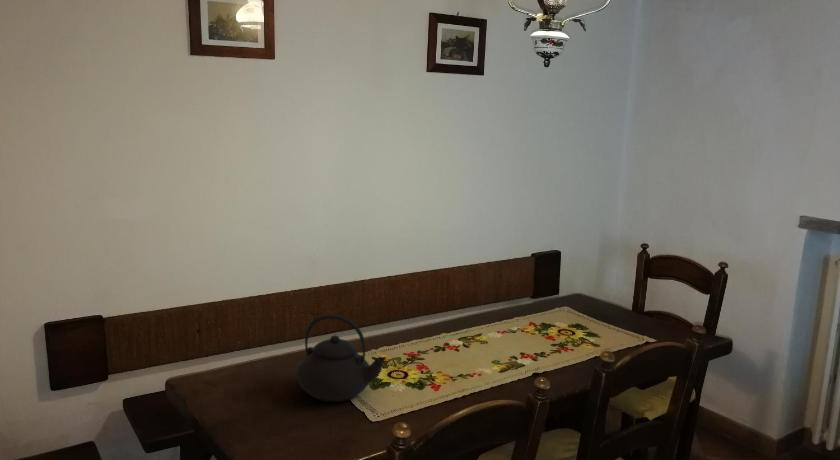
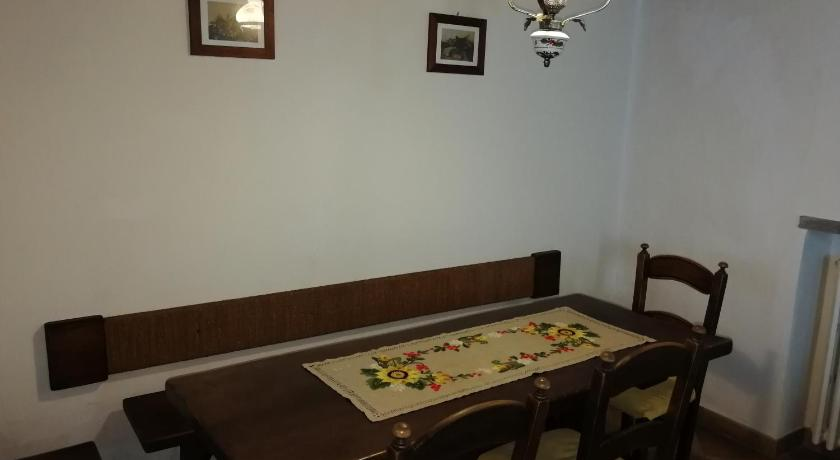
- teapot (342, 355)
